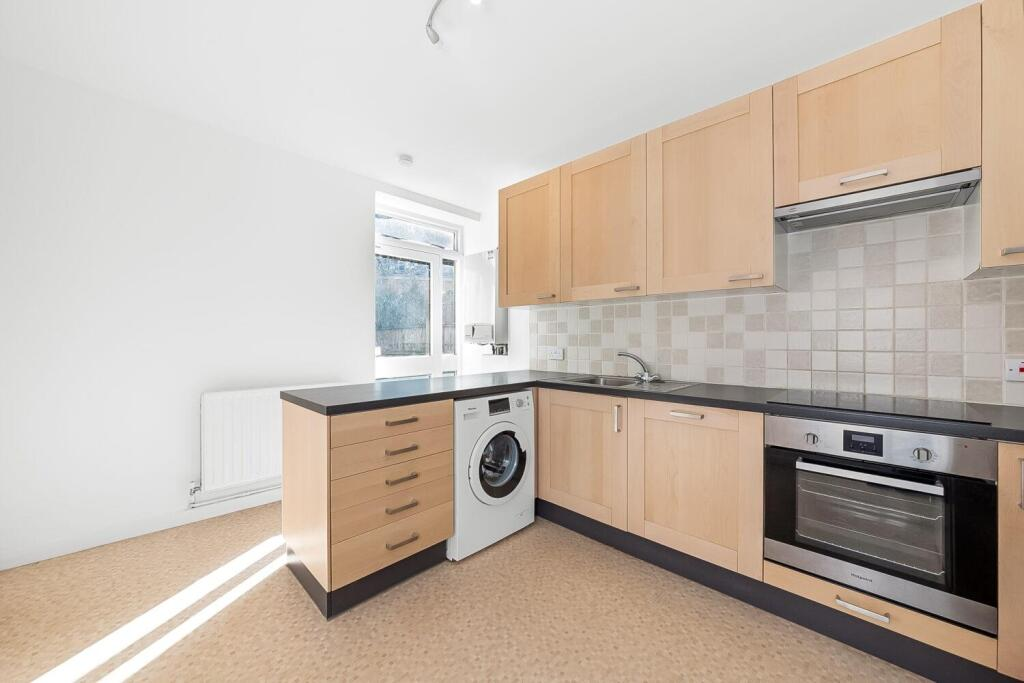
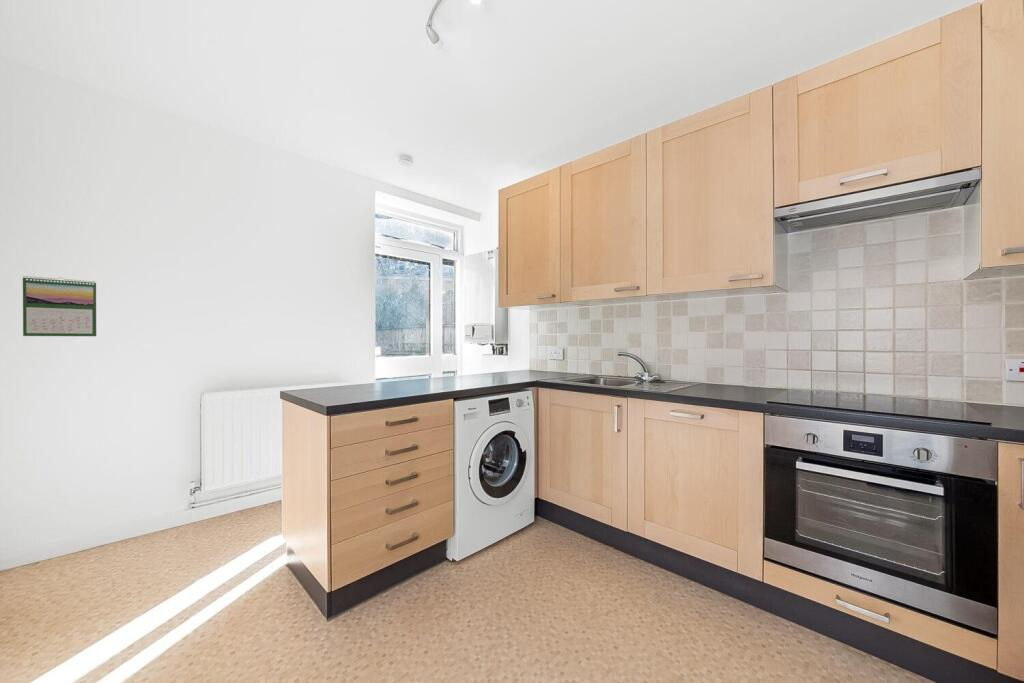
+ calendar (61, 306)
